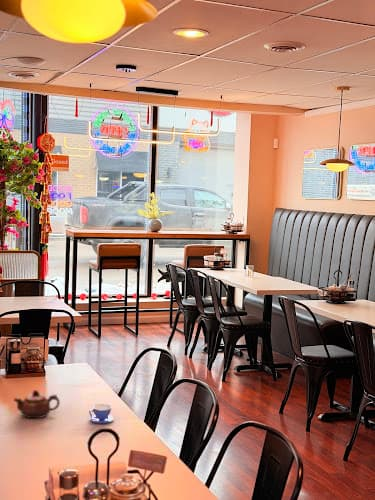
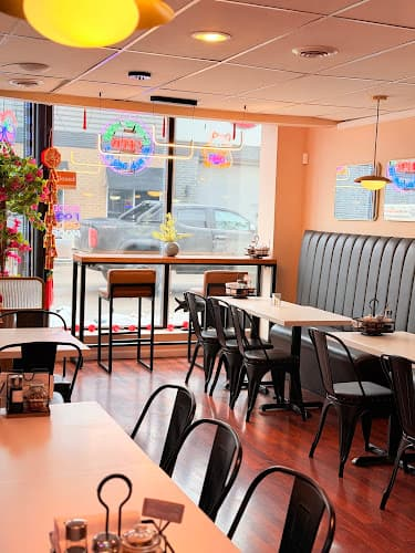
- teacup (101, 413)
- teapot (36, 402)
